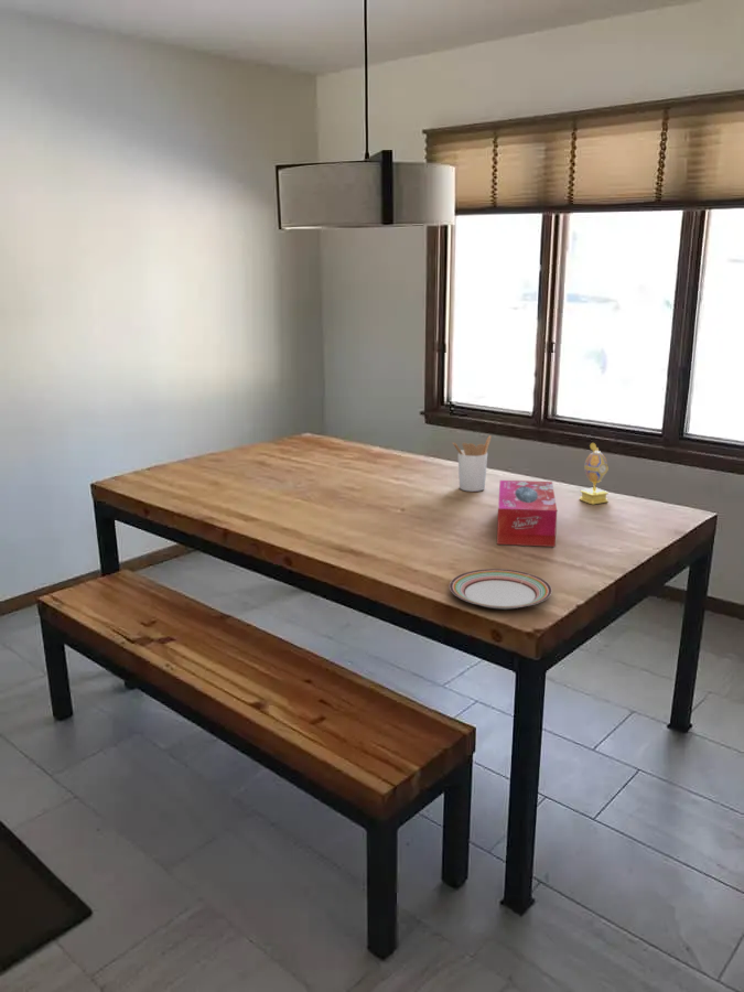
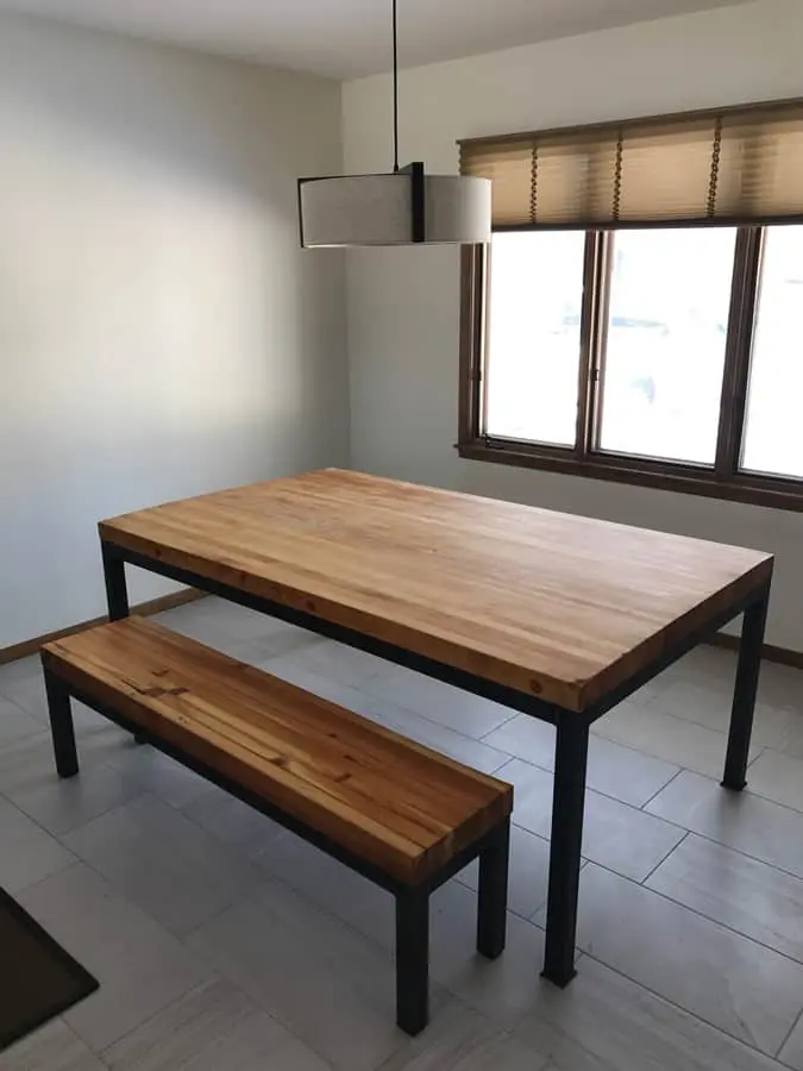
- decorative egg (595, 472)
- plate (499, 591)
- utensil holder (473, 463)
- tissue box (526, 511)
